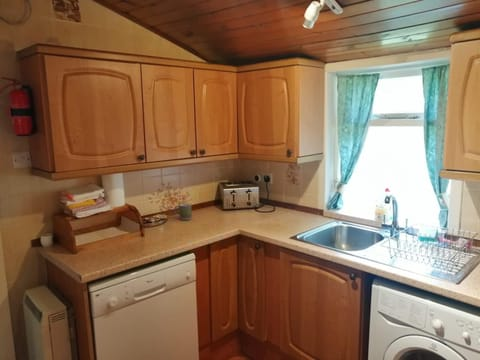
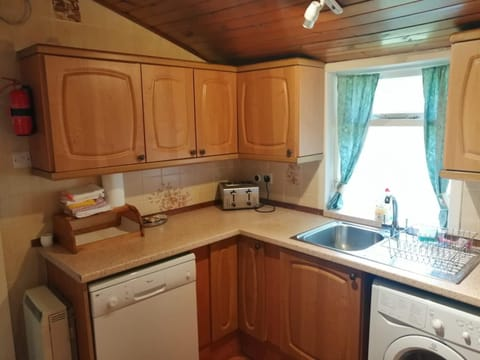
- mug (183, 211)
